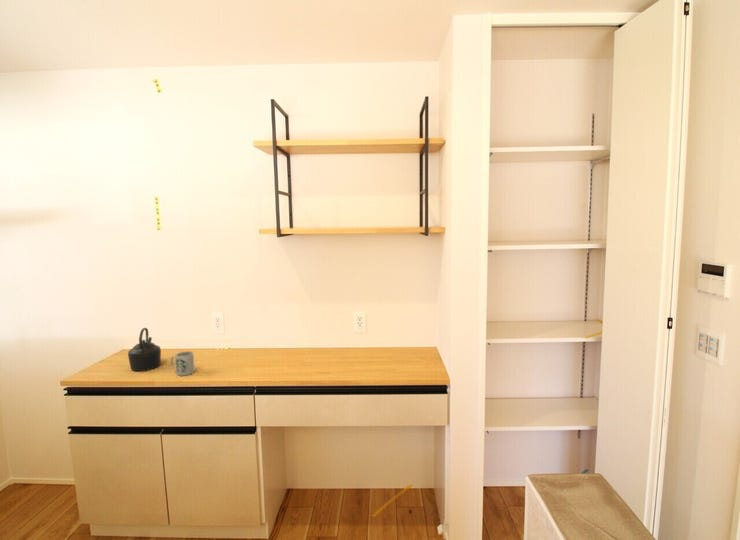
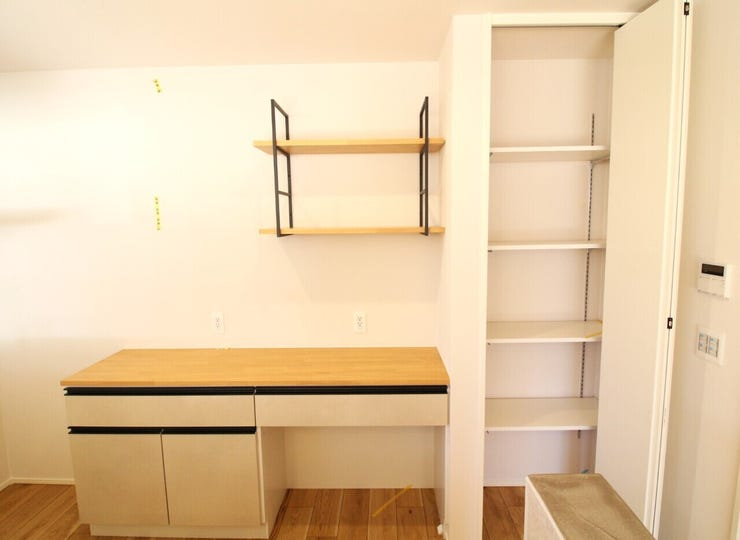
- mug (181, 363)
- kettle (145, 345)
